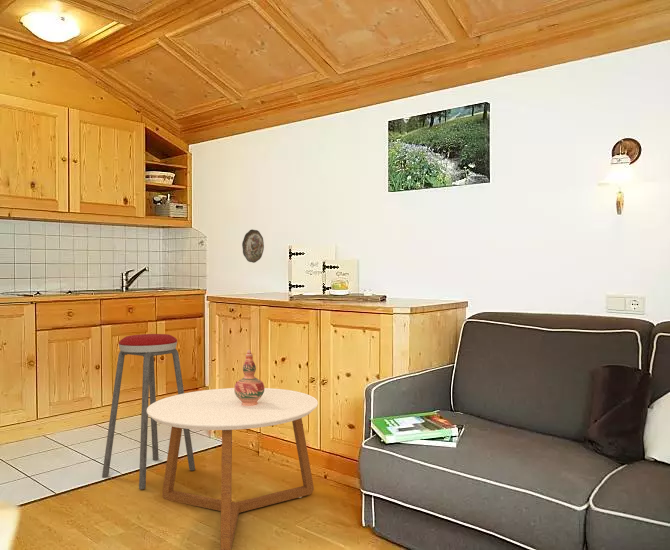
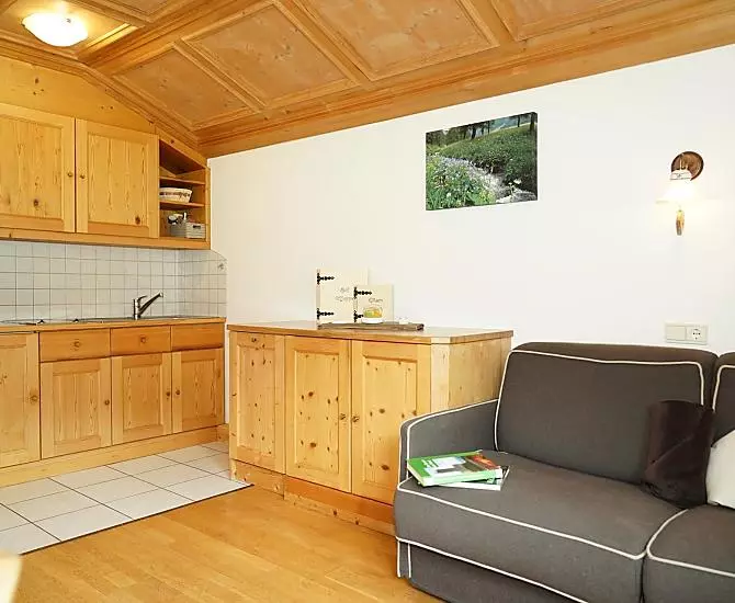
- coffee table (231, 457)
- music stool (150, 404)
- decorative plate (254, 246)
- decorative vase (249, 376)
